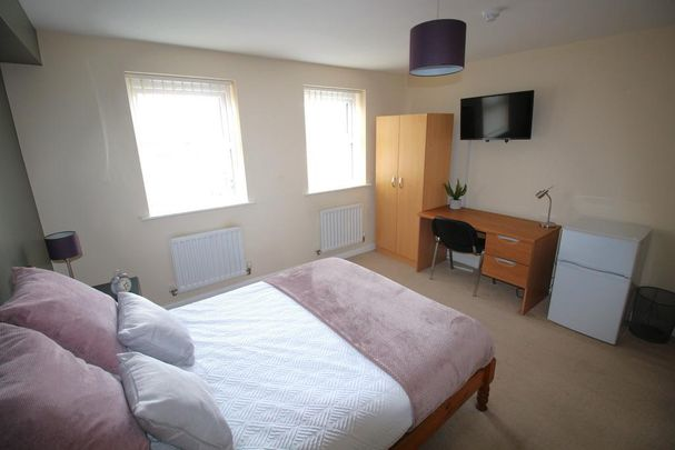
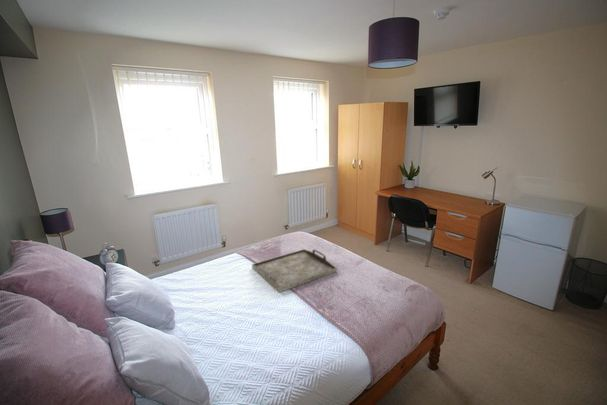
+ serving tray (293, 264)
